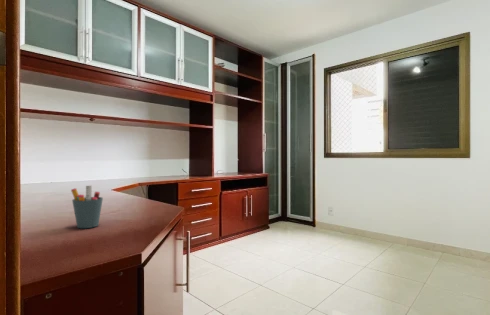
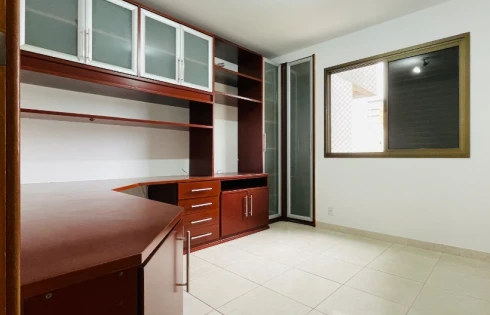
- pen holder (87, 205)
